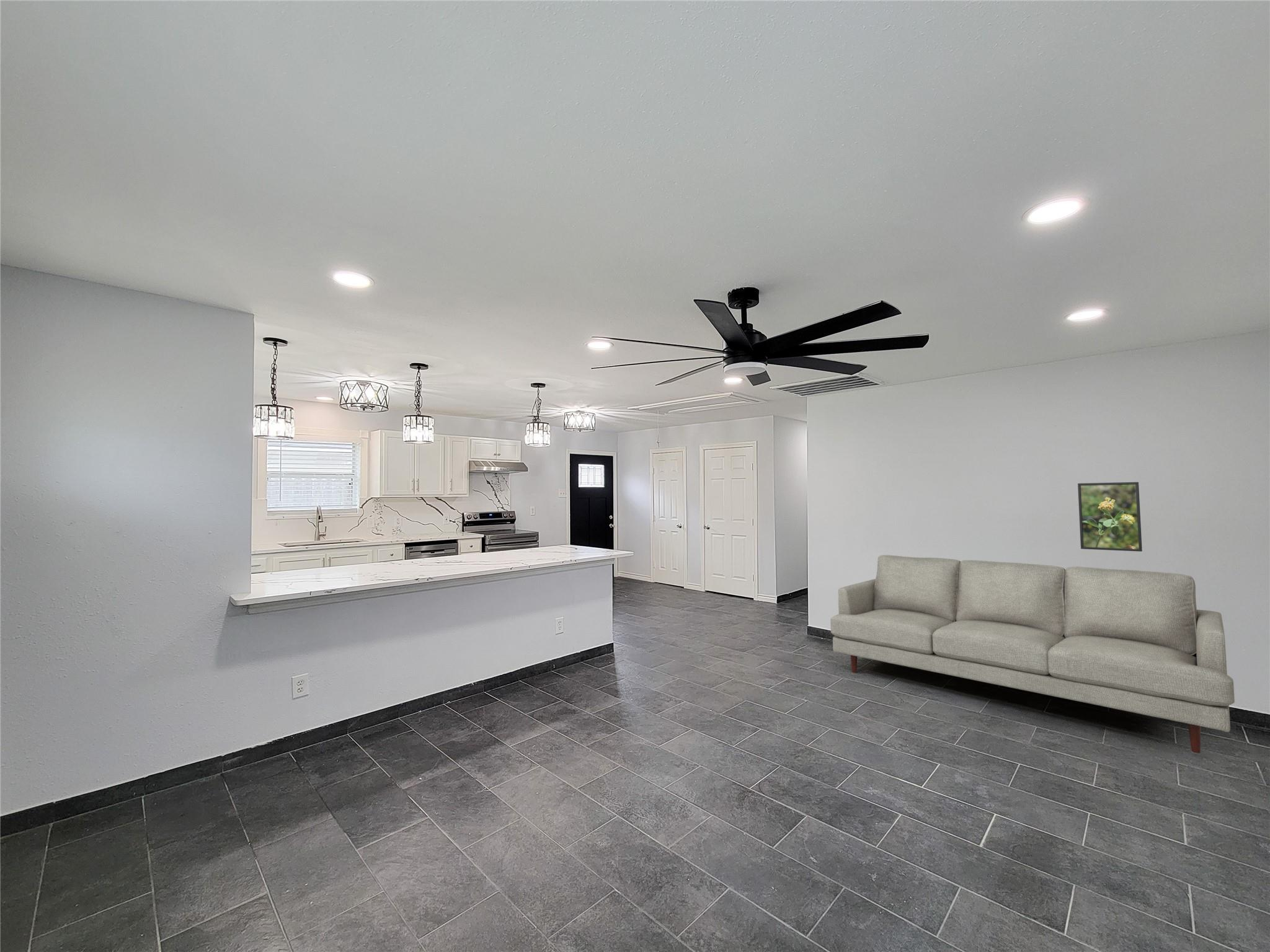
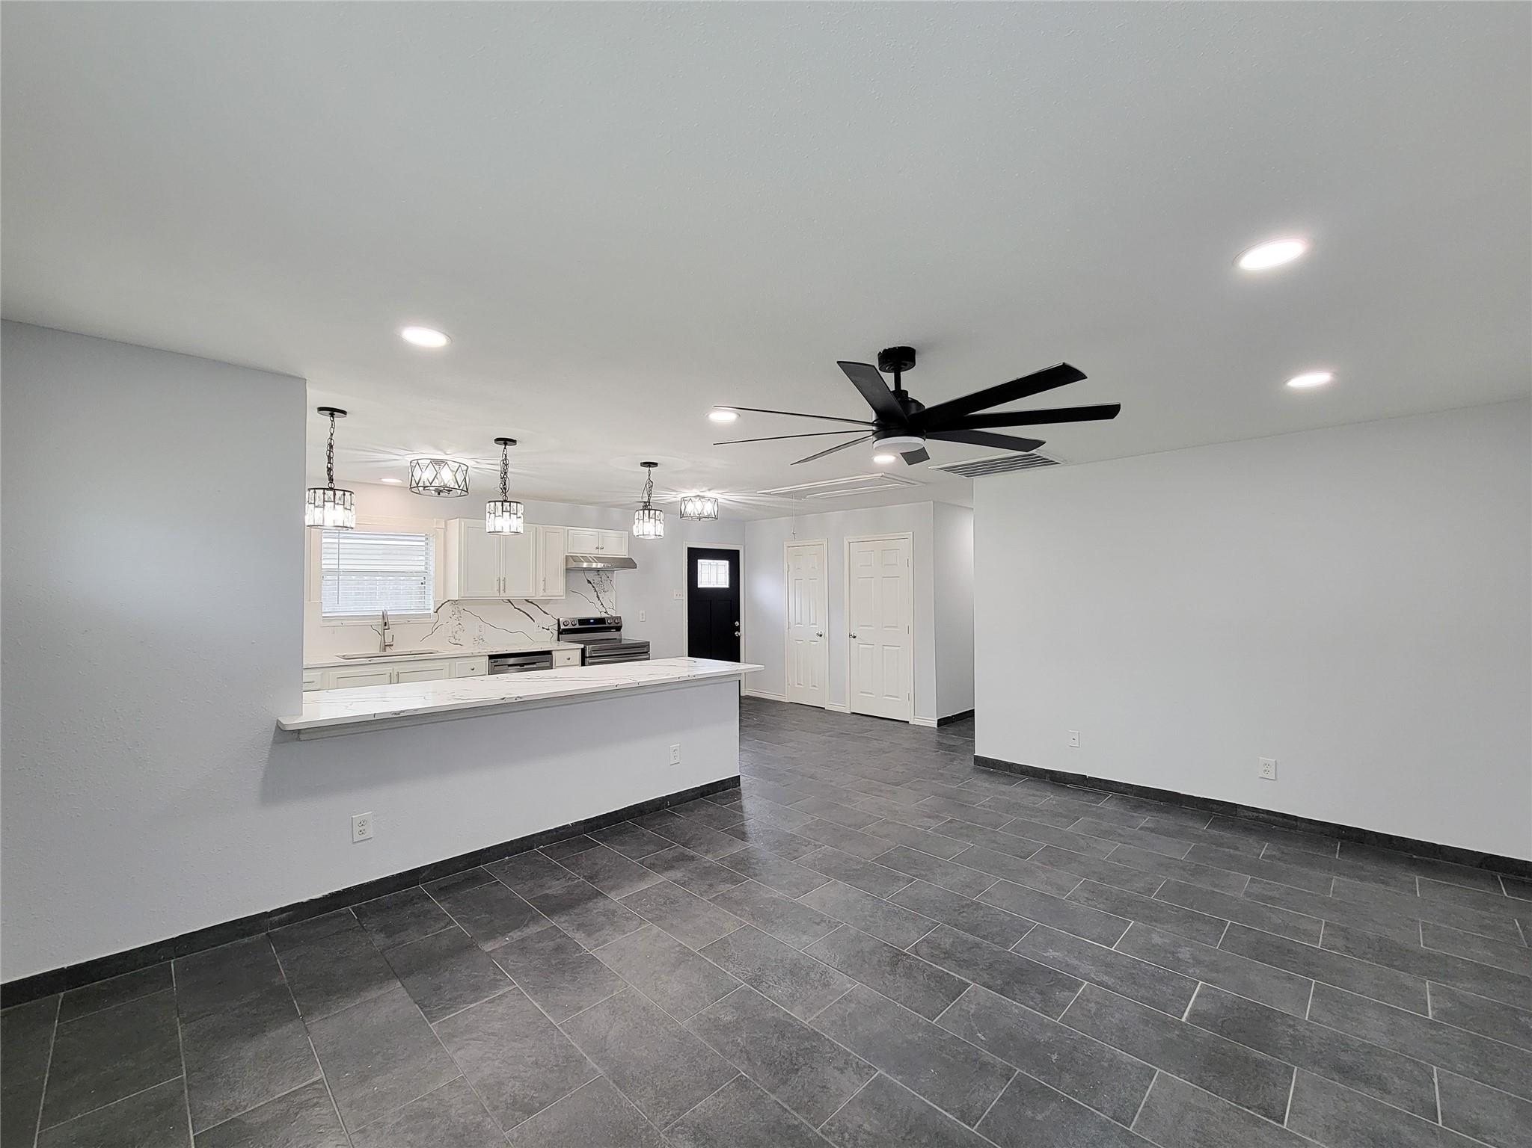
- sofa (1003, 629)
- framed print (1109, 516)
